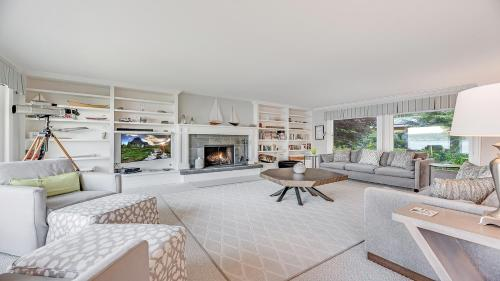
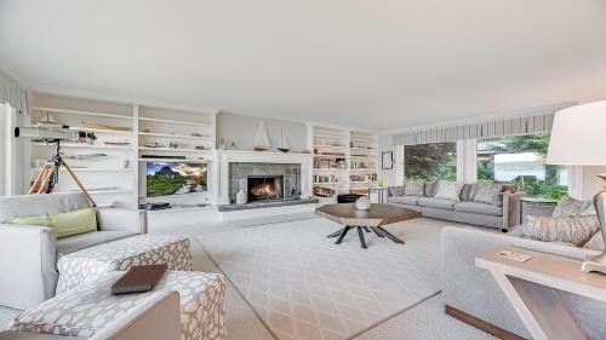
+ book (142, 277)
